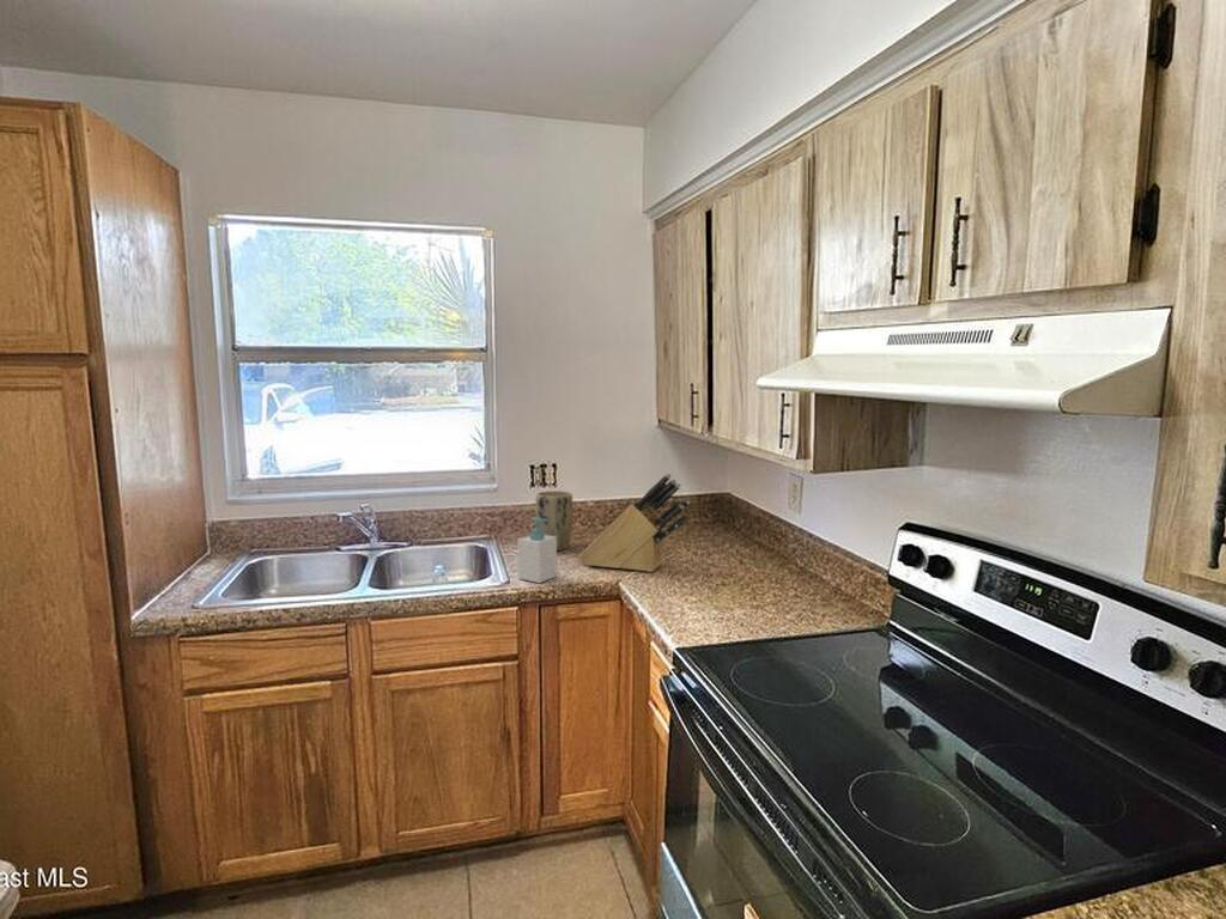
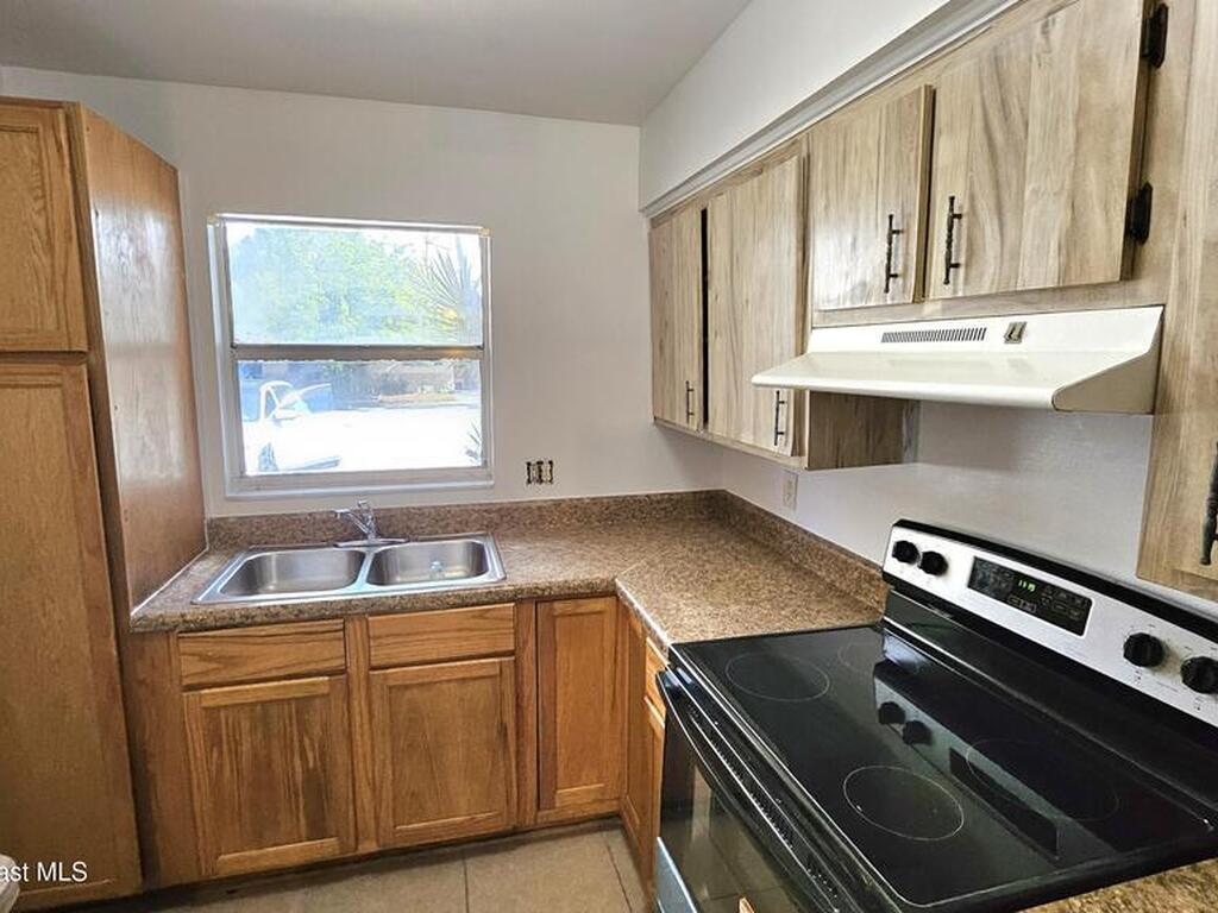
- plant pot (554, 521)
- soap bottle (538, 547)
- knife block (633, 519)
